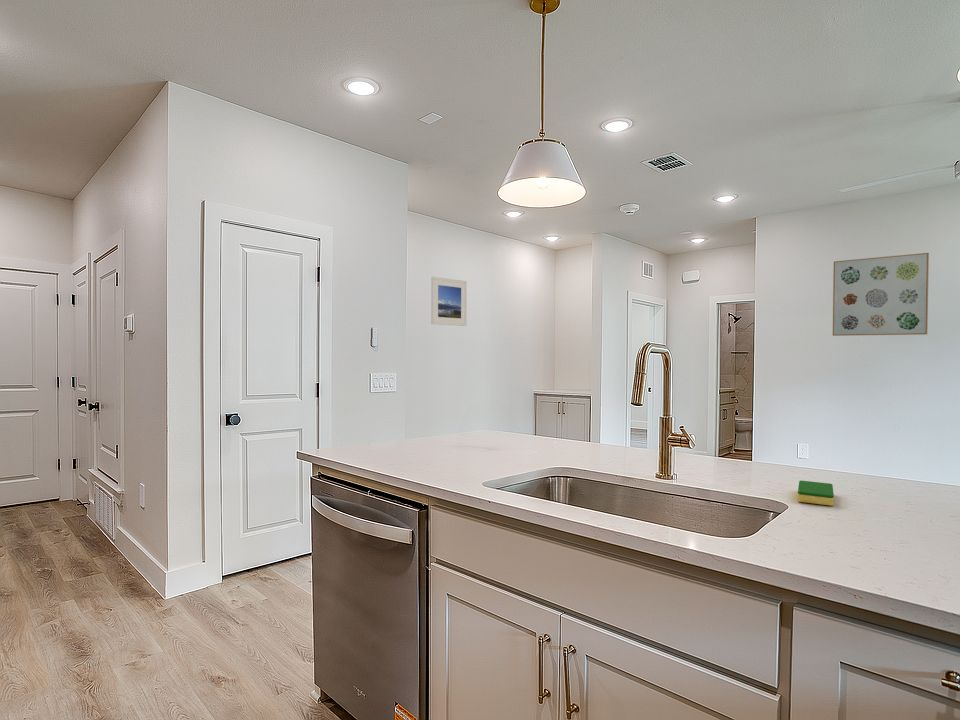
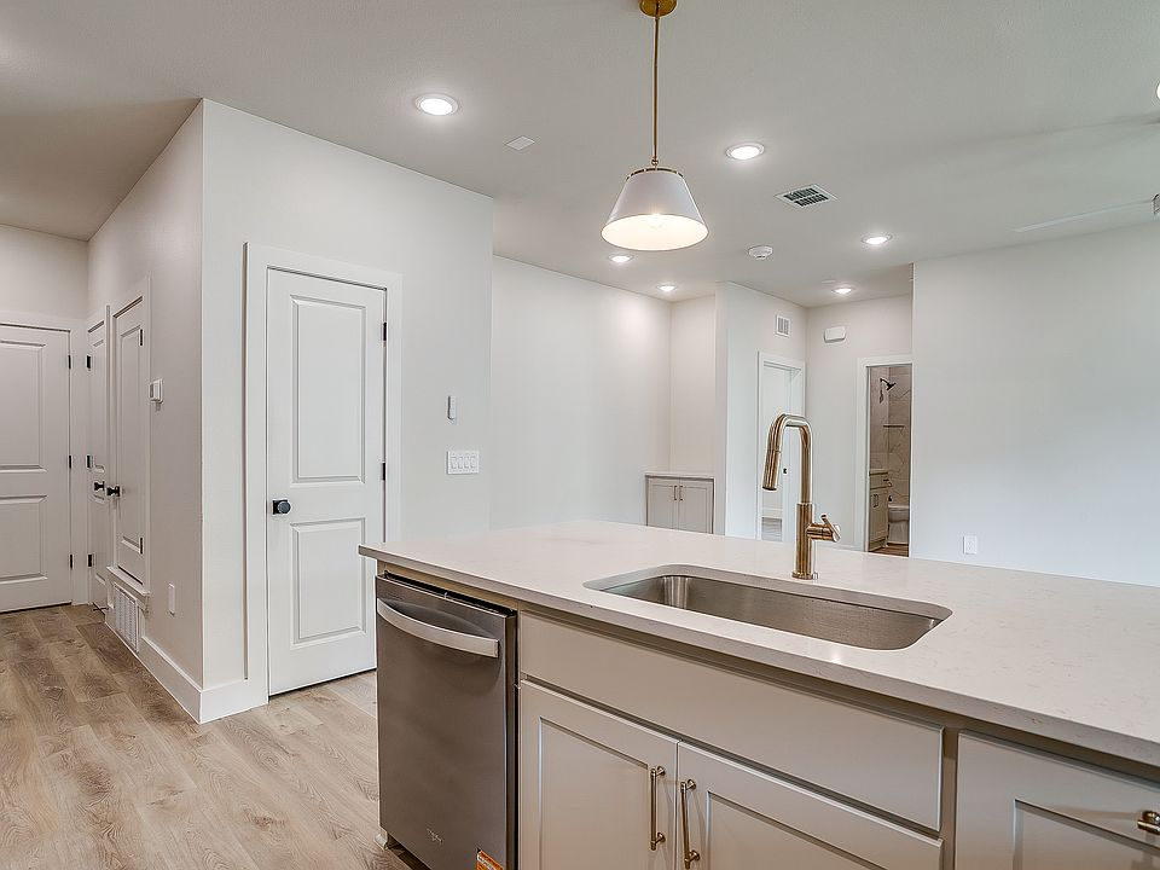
- wall art (878, 296)
- dish sponge (815, 492)
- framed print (449, 302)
